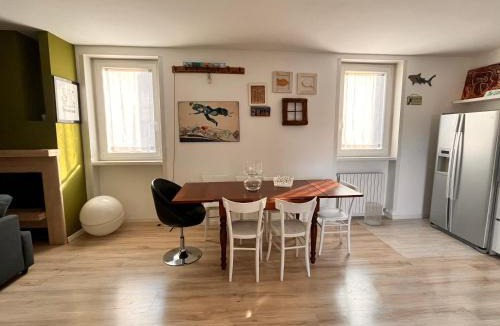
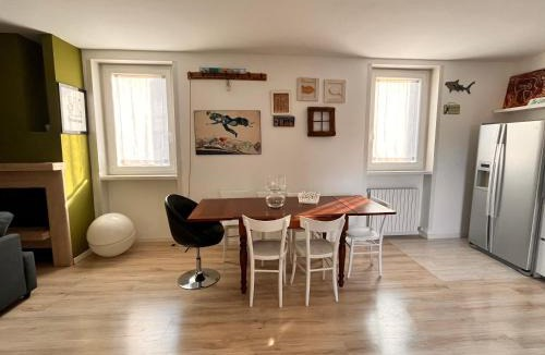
- wastebasket (372, 213)
